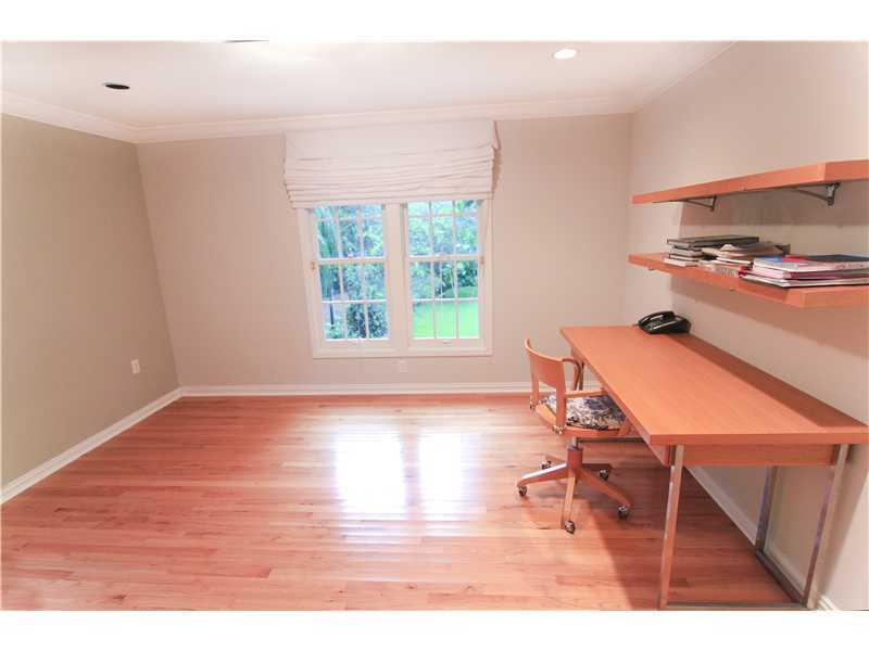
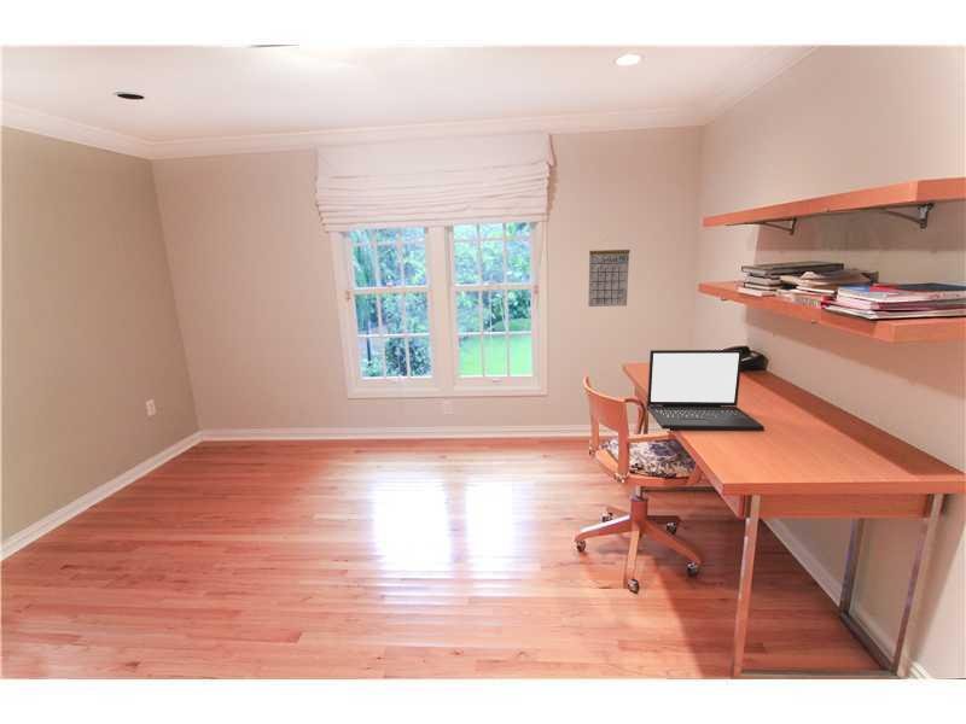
+ laptop (703, 387)
+ calendar (609, 272)
